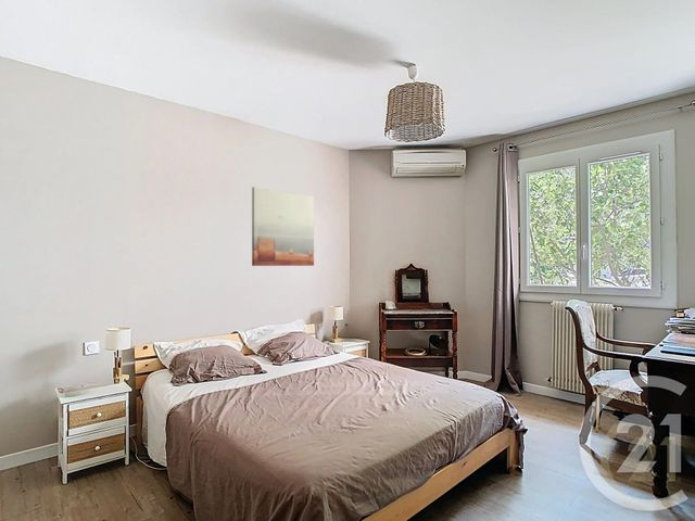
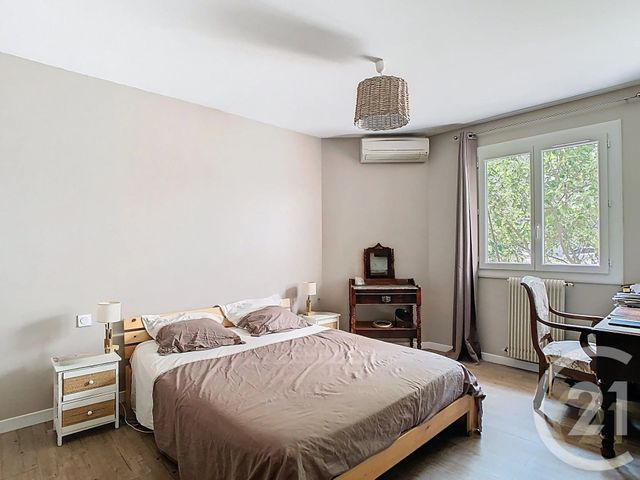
- wall art (285, 228)
